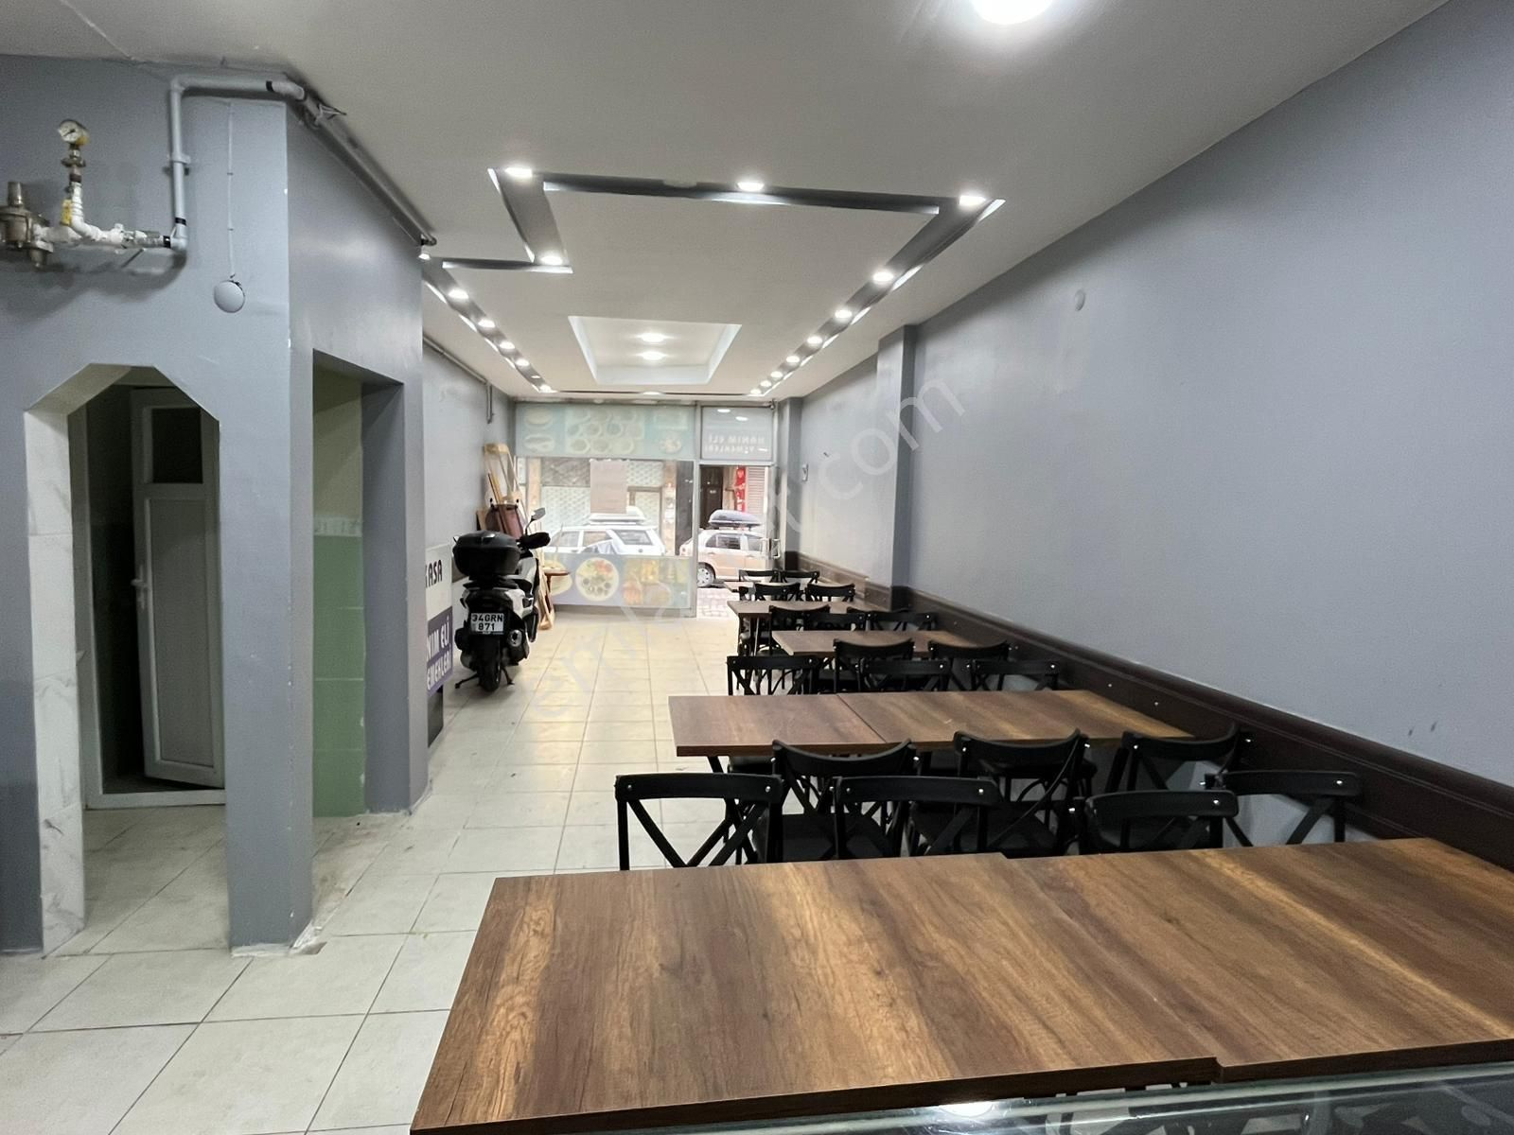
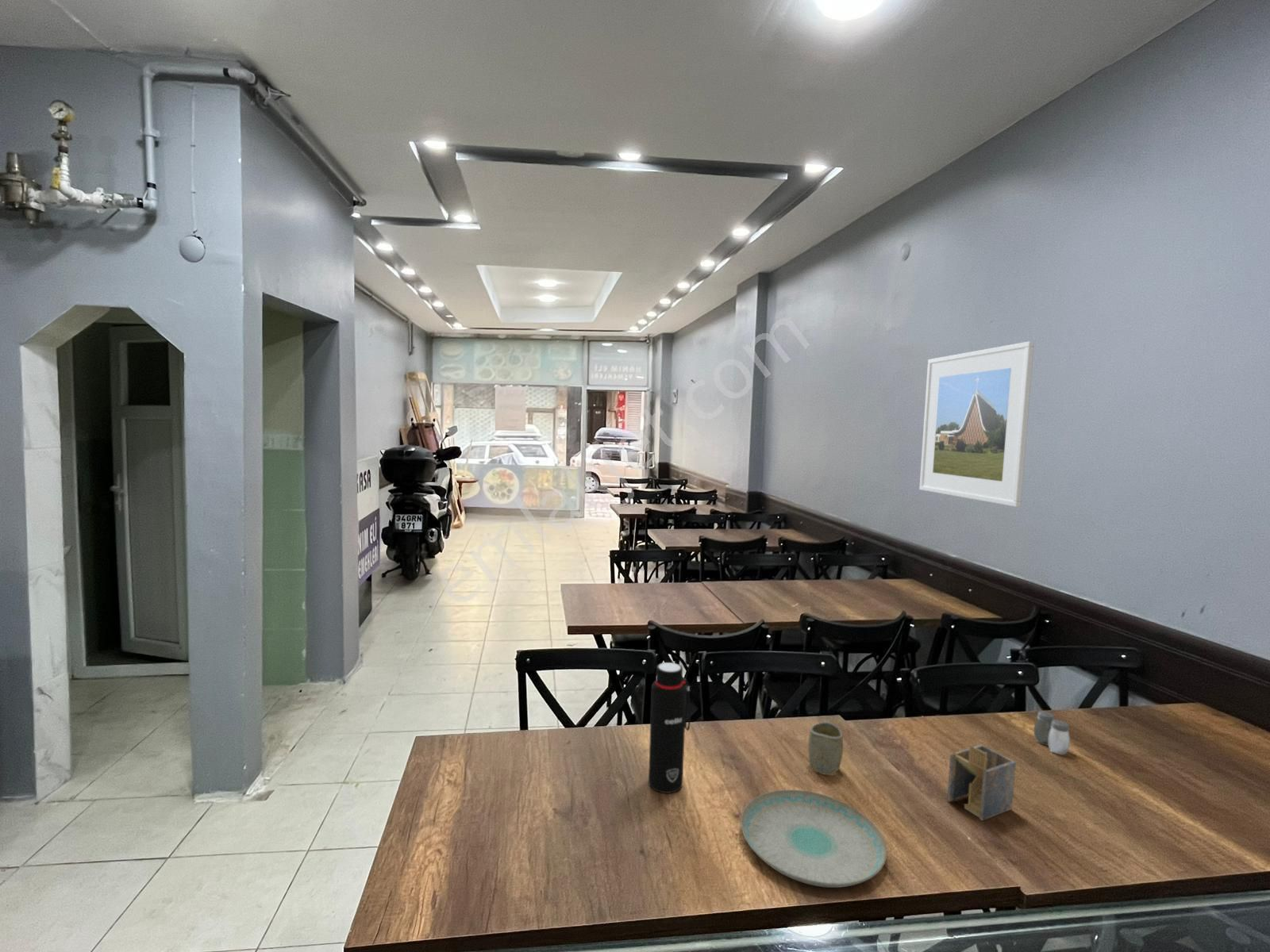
+ salt and pepper shaker (1052, 732)
+ cup (825, 748)
+ plate (810, 836)
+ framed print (969, 424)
+ water bottle (671, 725)
+ napkin holder (981, 773)
